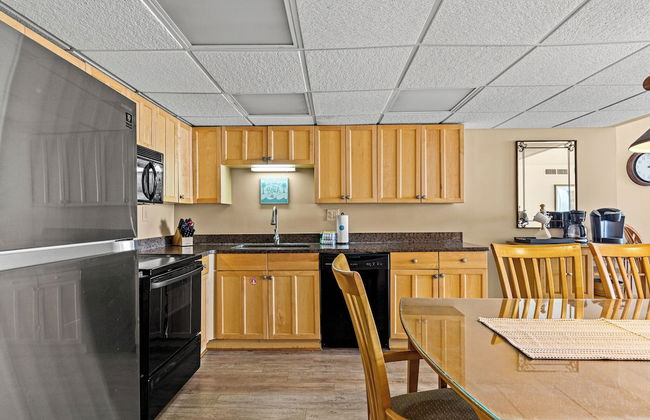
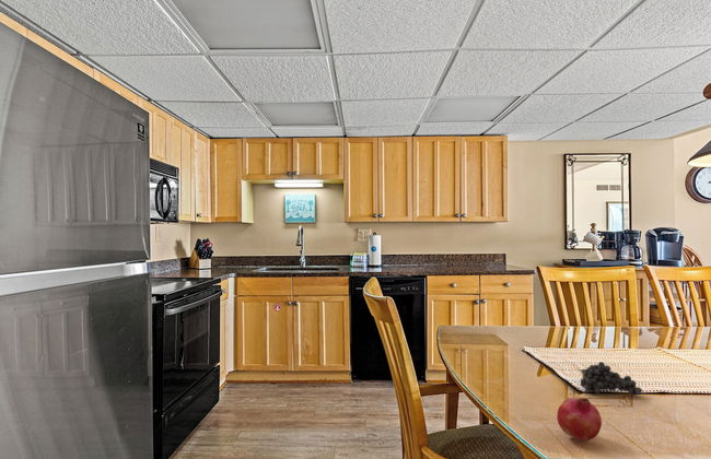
+ fruit (607, 376)
+ fruit (579, 415)
